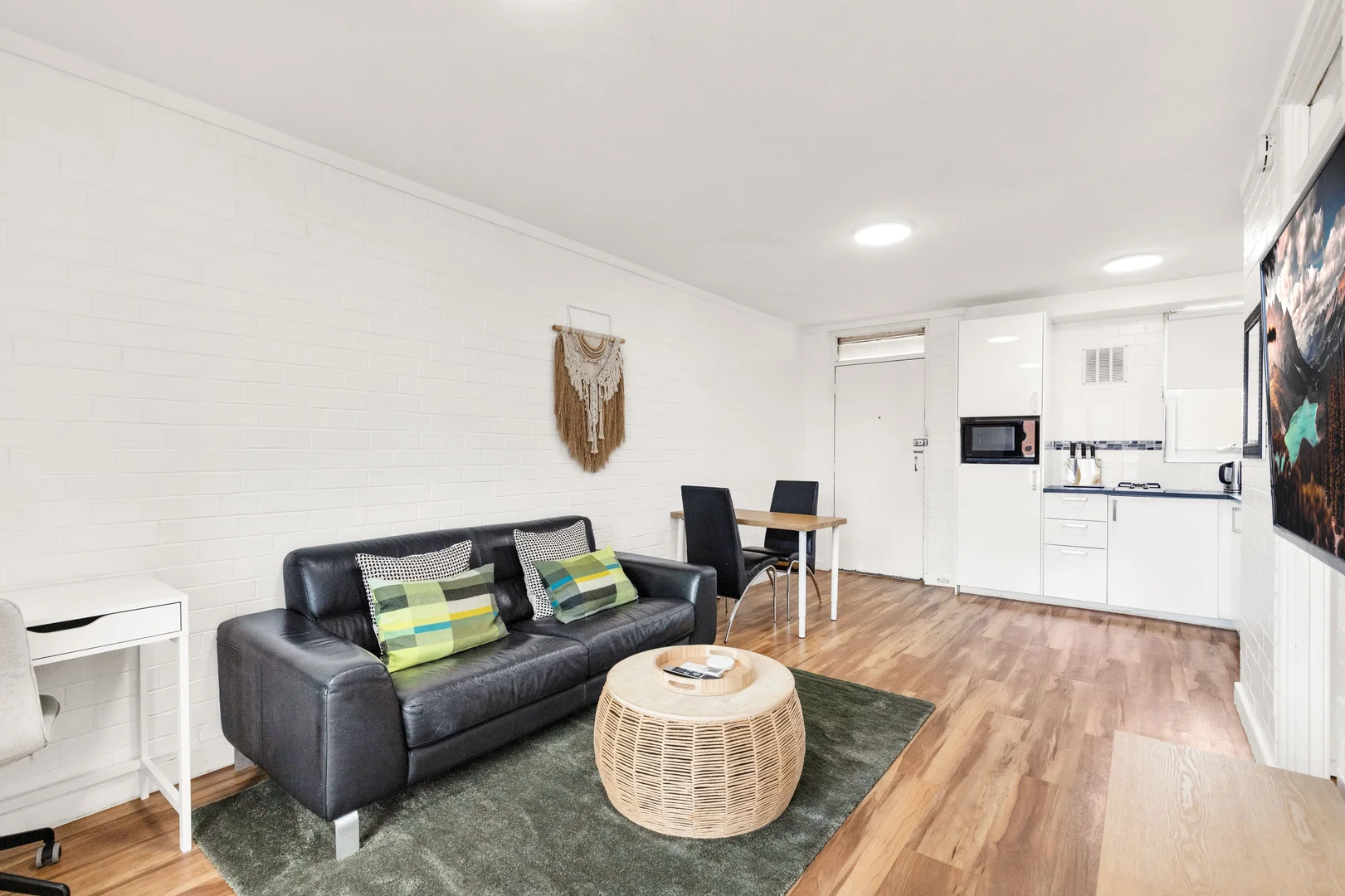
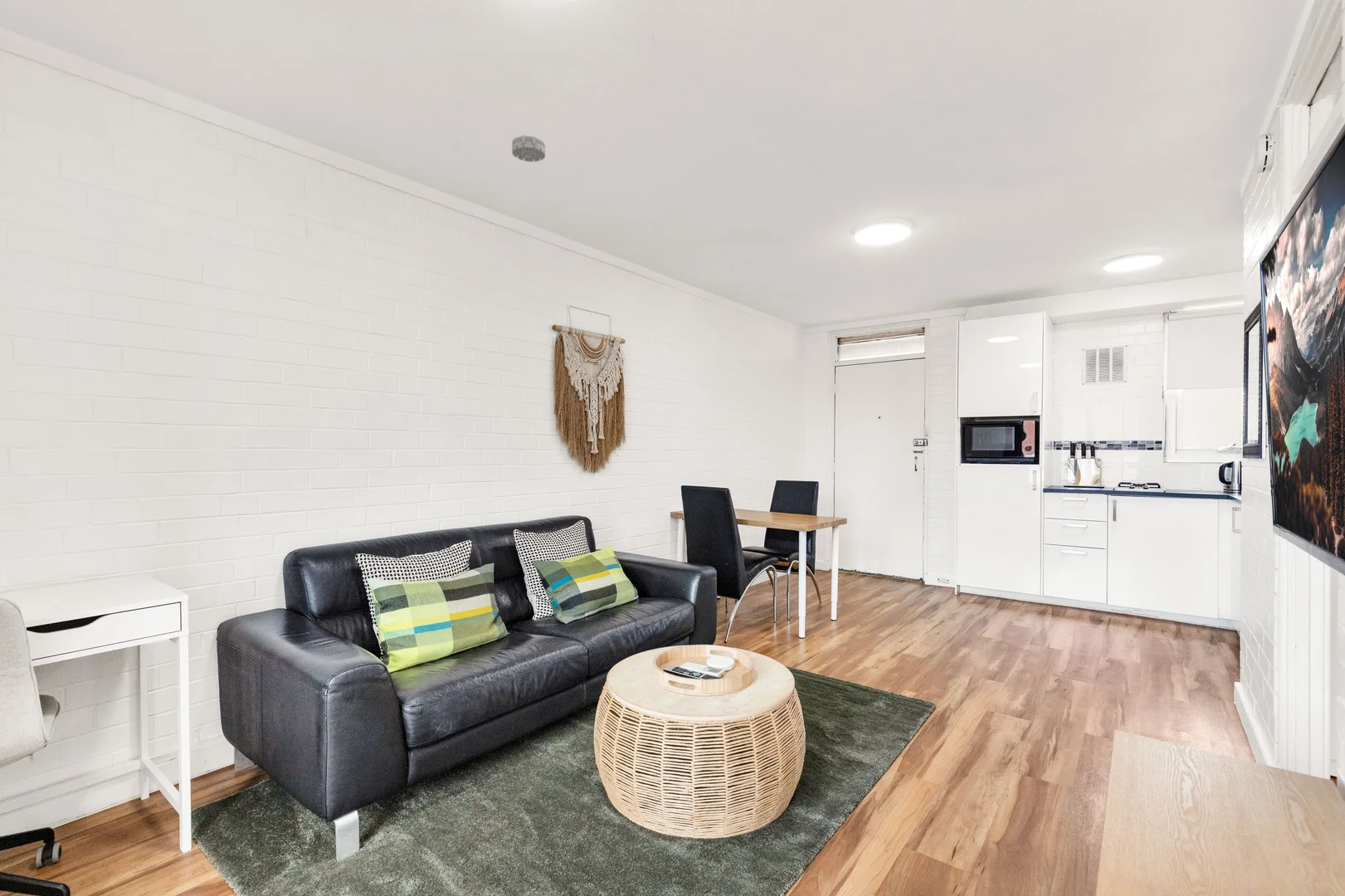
+ smoke detector (529, 148)
